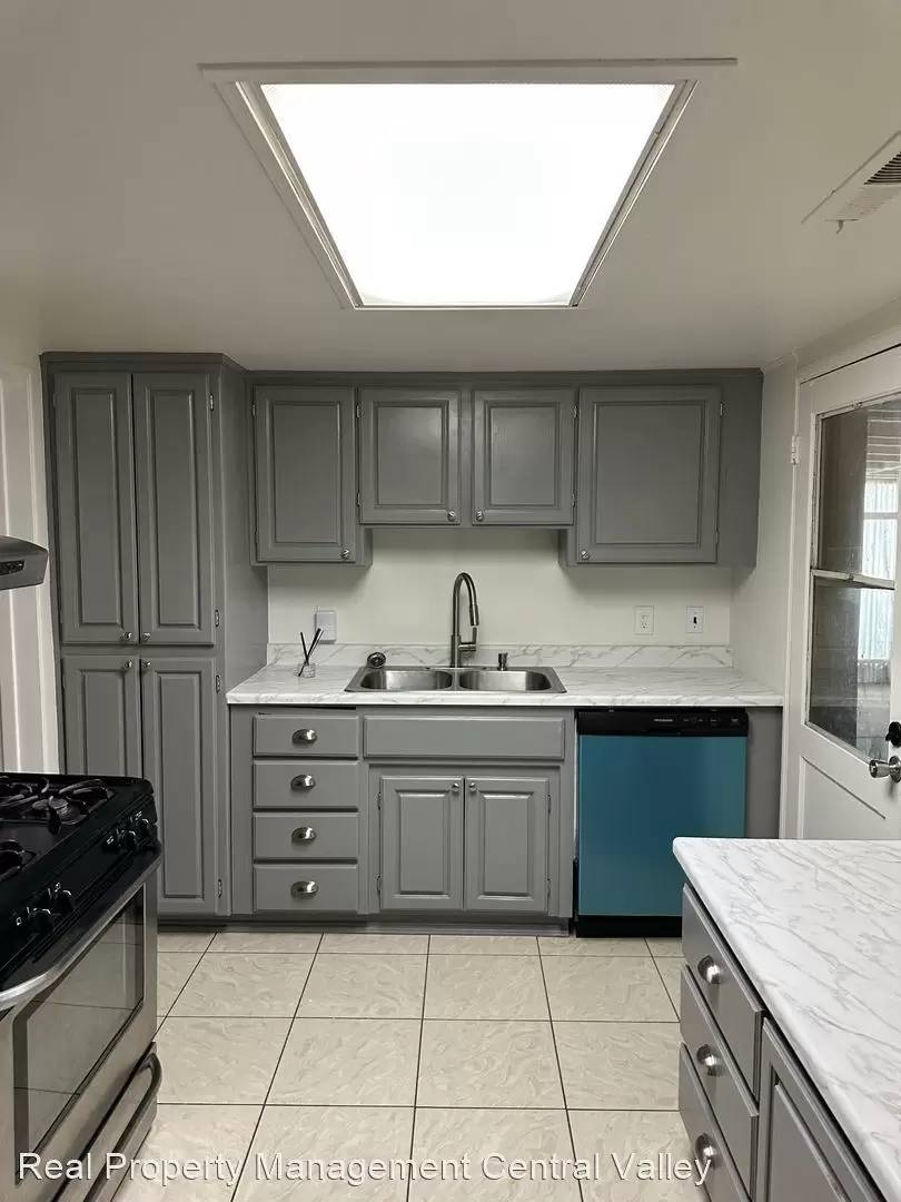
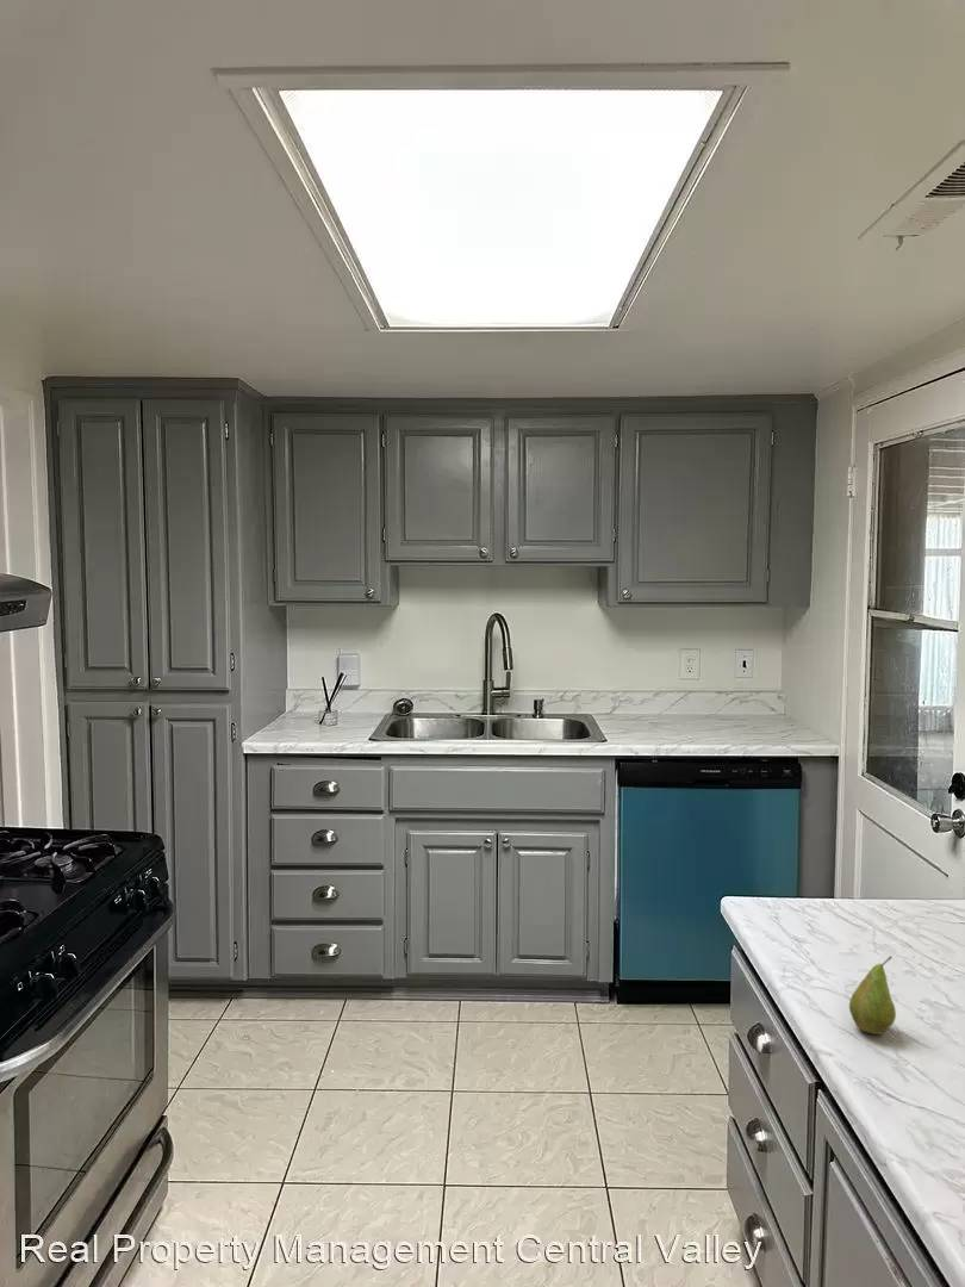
+ fruit (872, 991)
